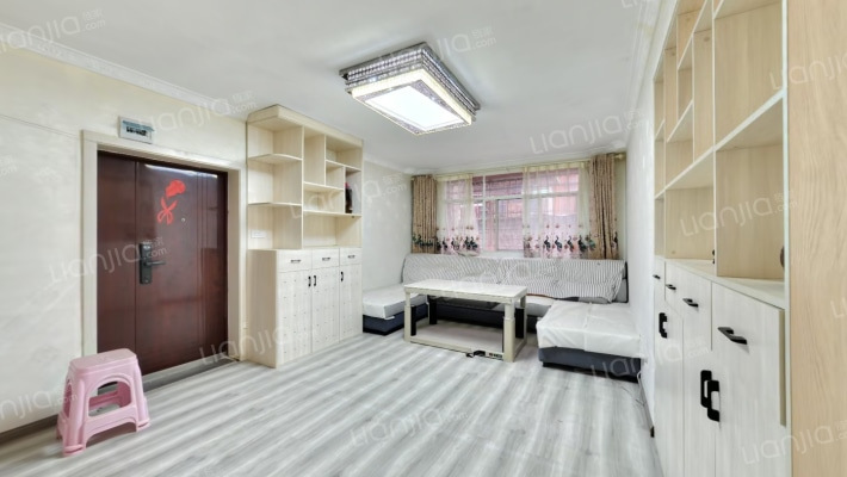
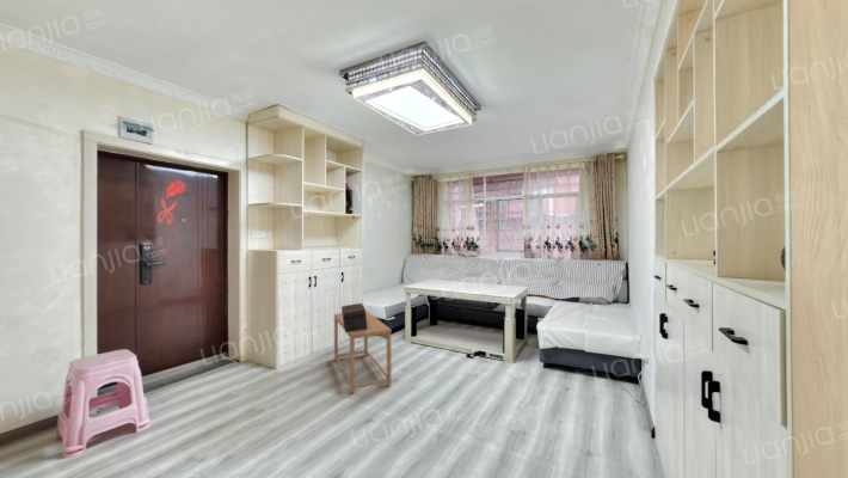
+ decorative box (355, 317)
+ side table (364, 345)
